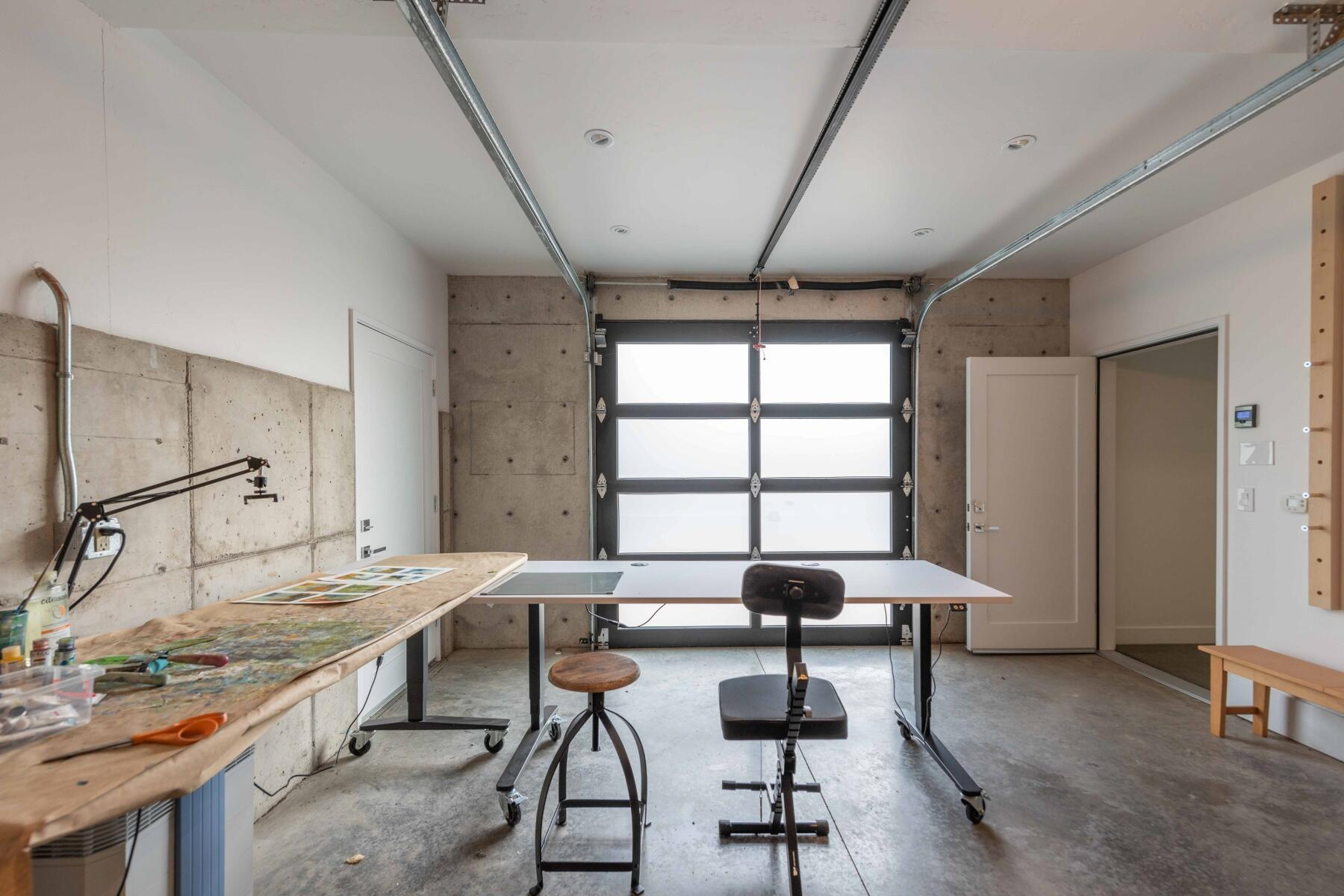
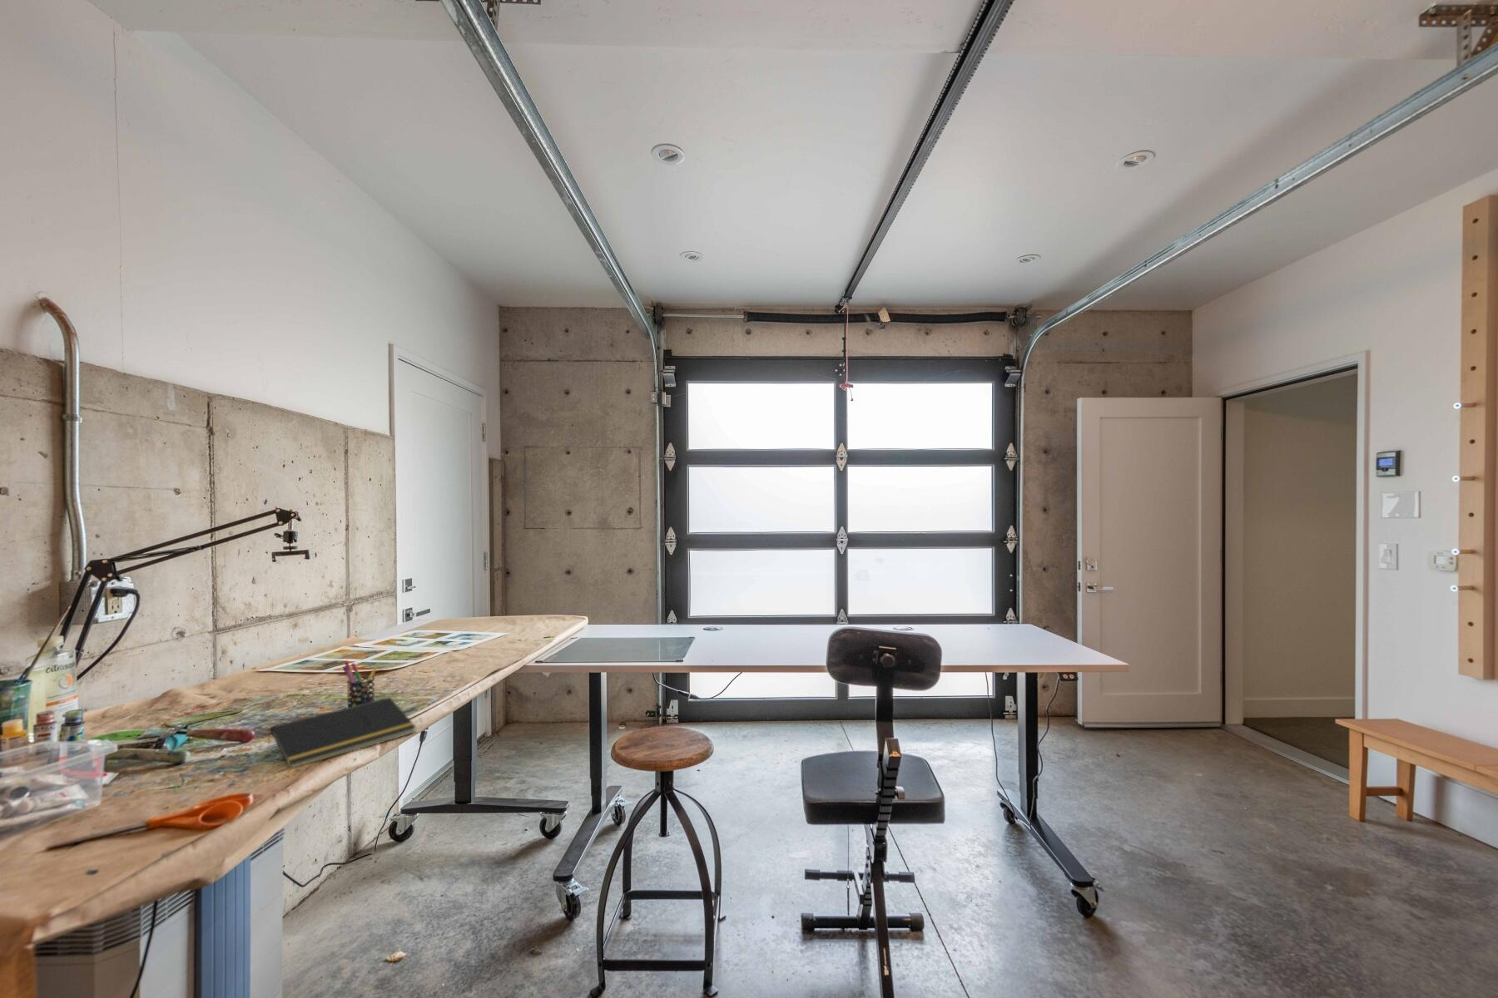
+ notepad (346, 730)
+ pen holder (359, 684)
